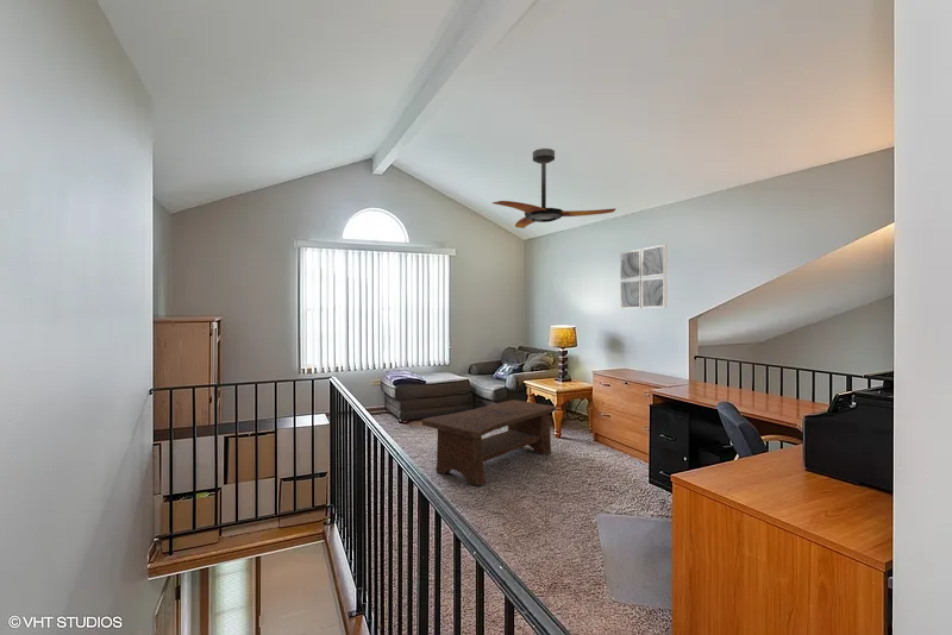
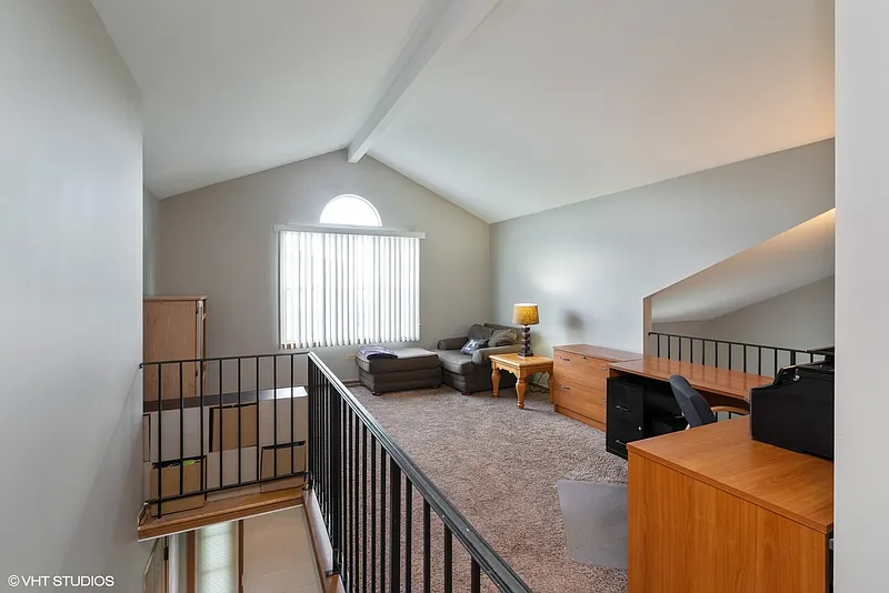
- ceiling fan (545, 186)
- coffee table (495, 436)
- wall art (641, 277)
